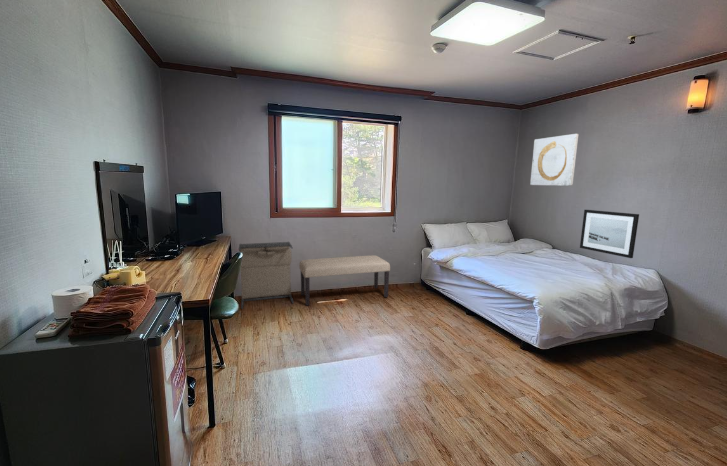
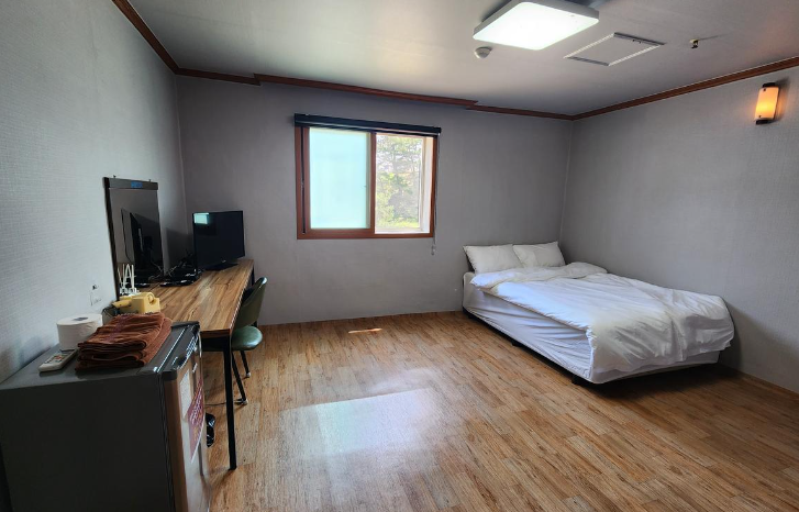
- wall art (552, 161)
- bench (344, 274)
- laundry hamper (266, 273)
- wall art (607, 232)
